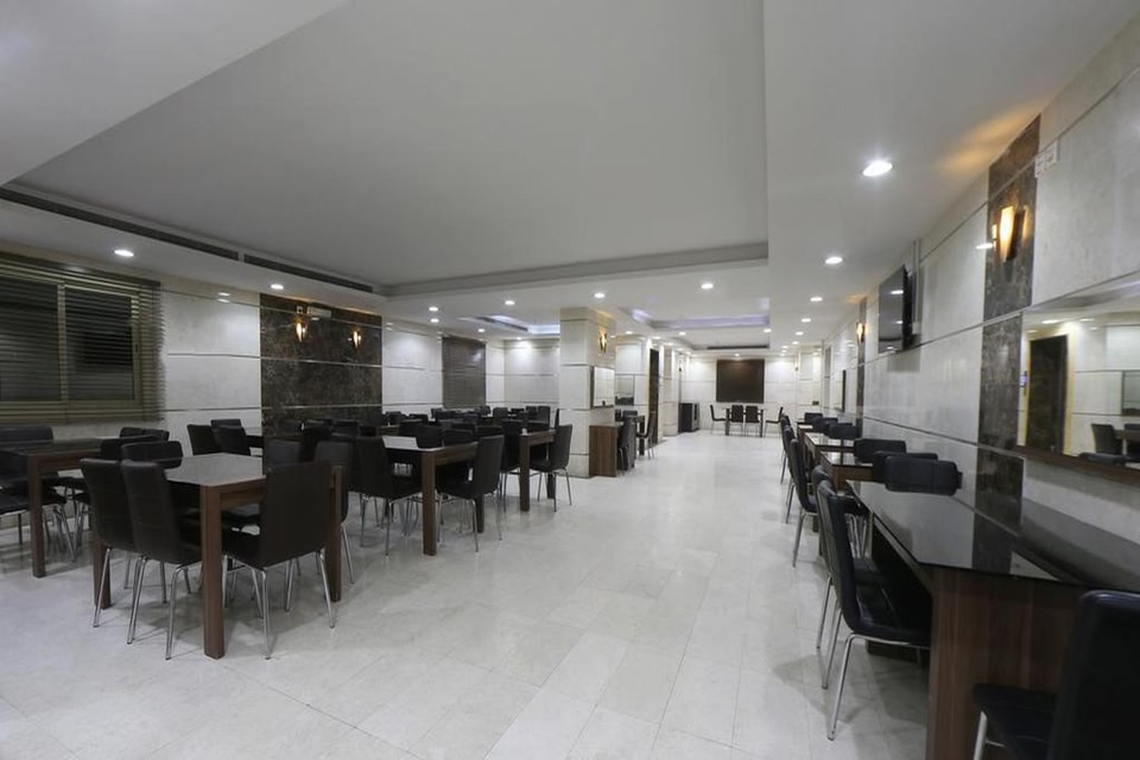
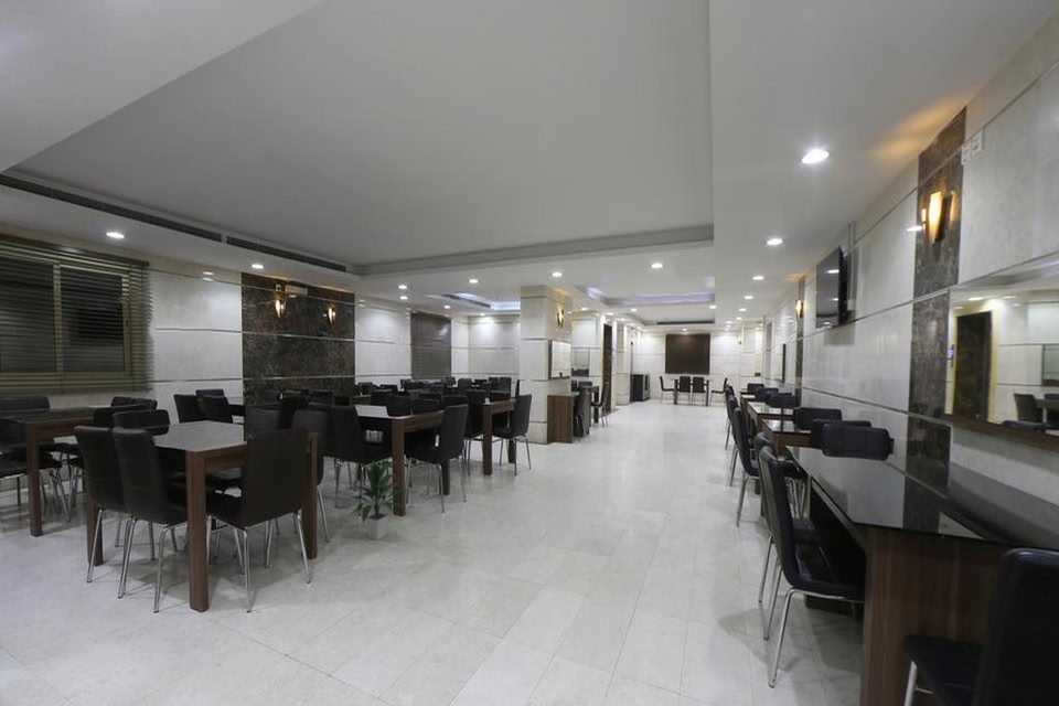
+ indoor plant (376, 496)
